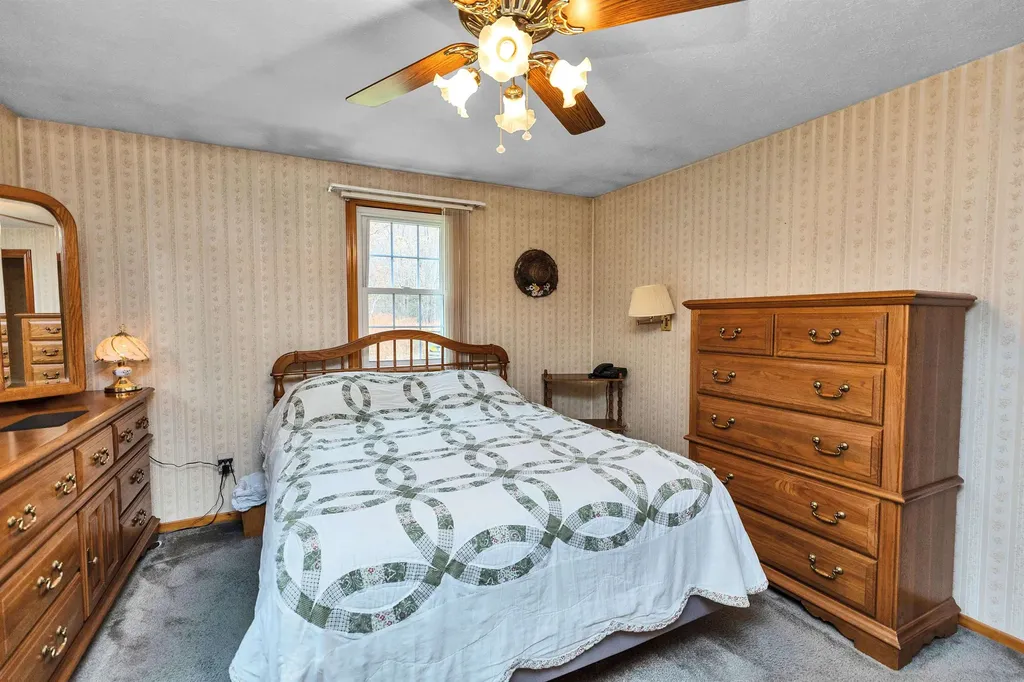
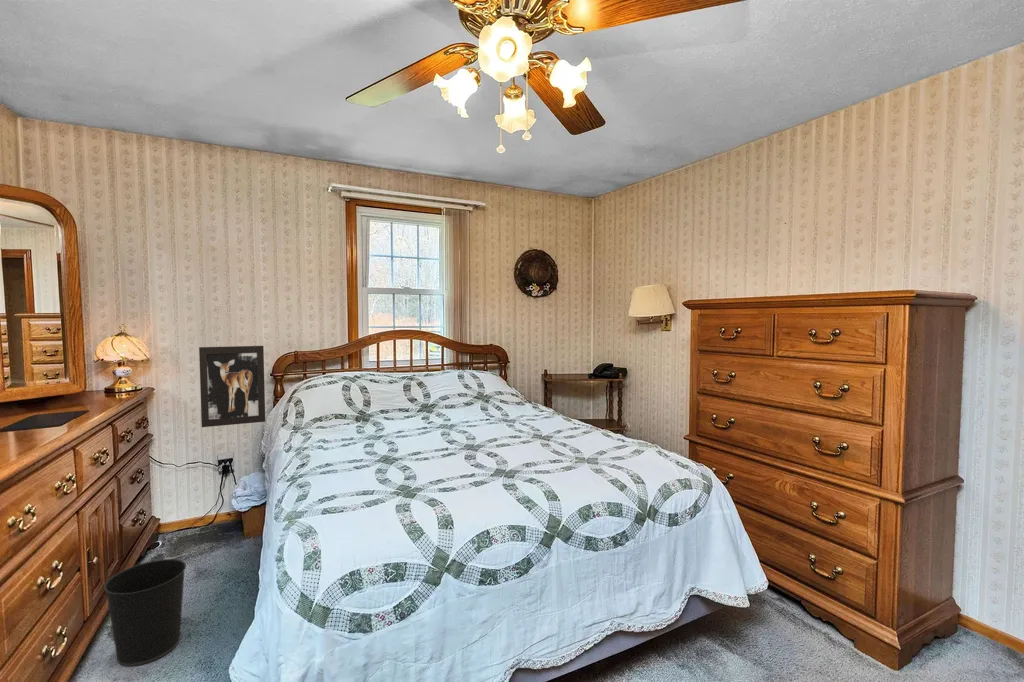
+ wall art (233, 385)
+ wastebasket (148, 611)
